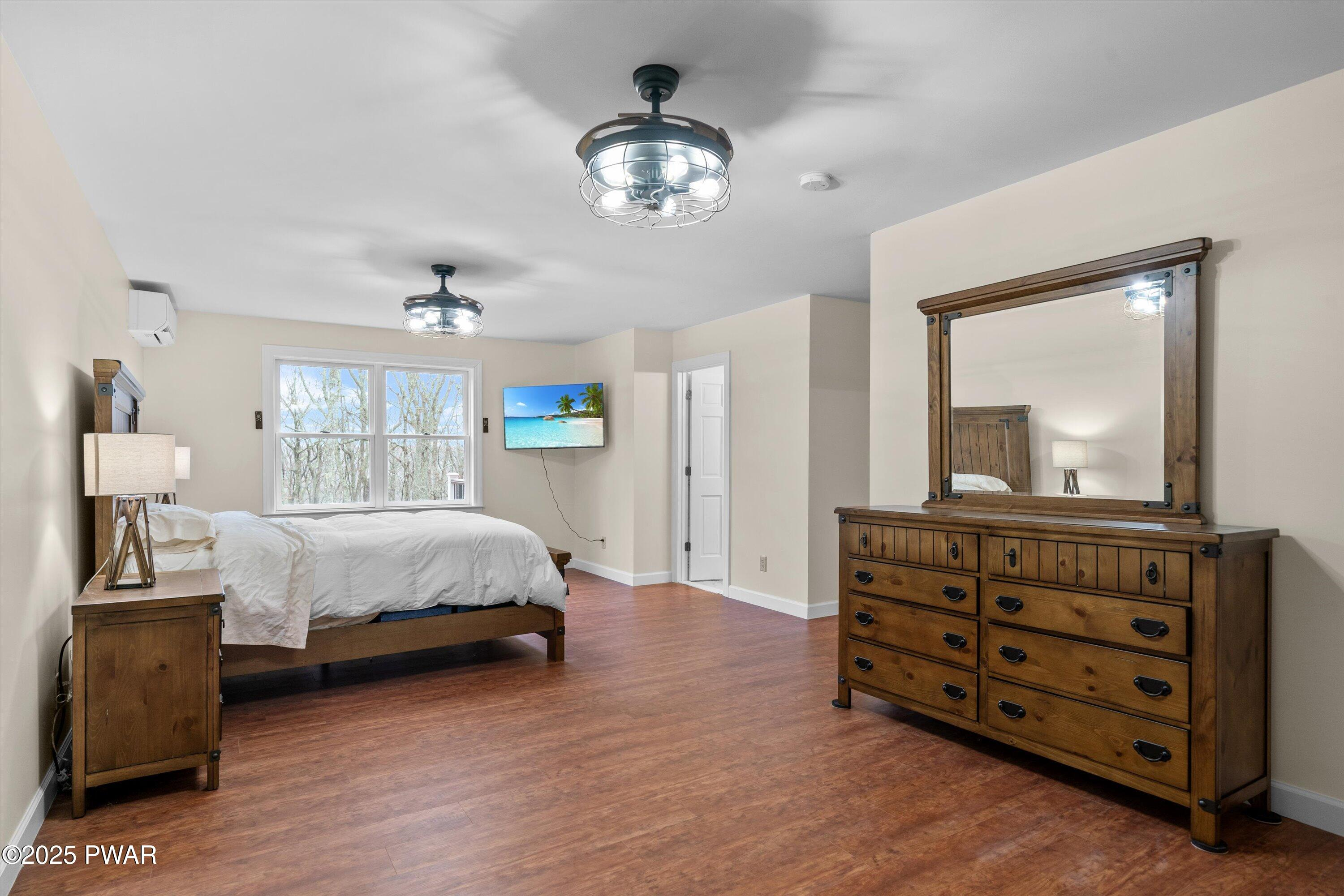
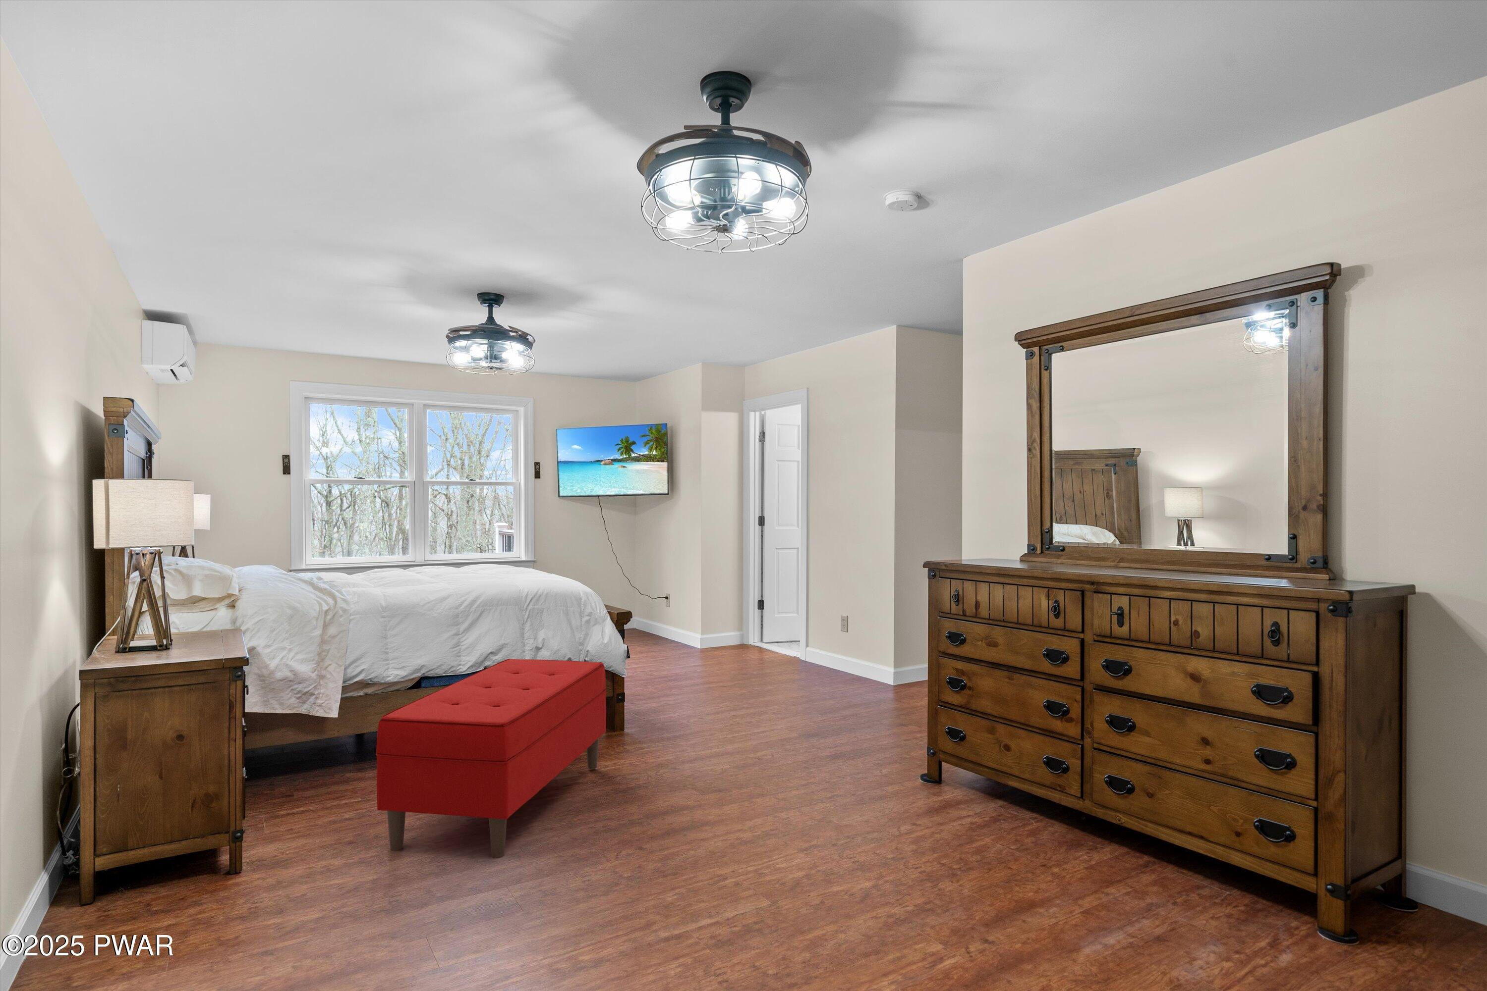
+ bench (507, 744)
